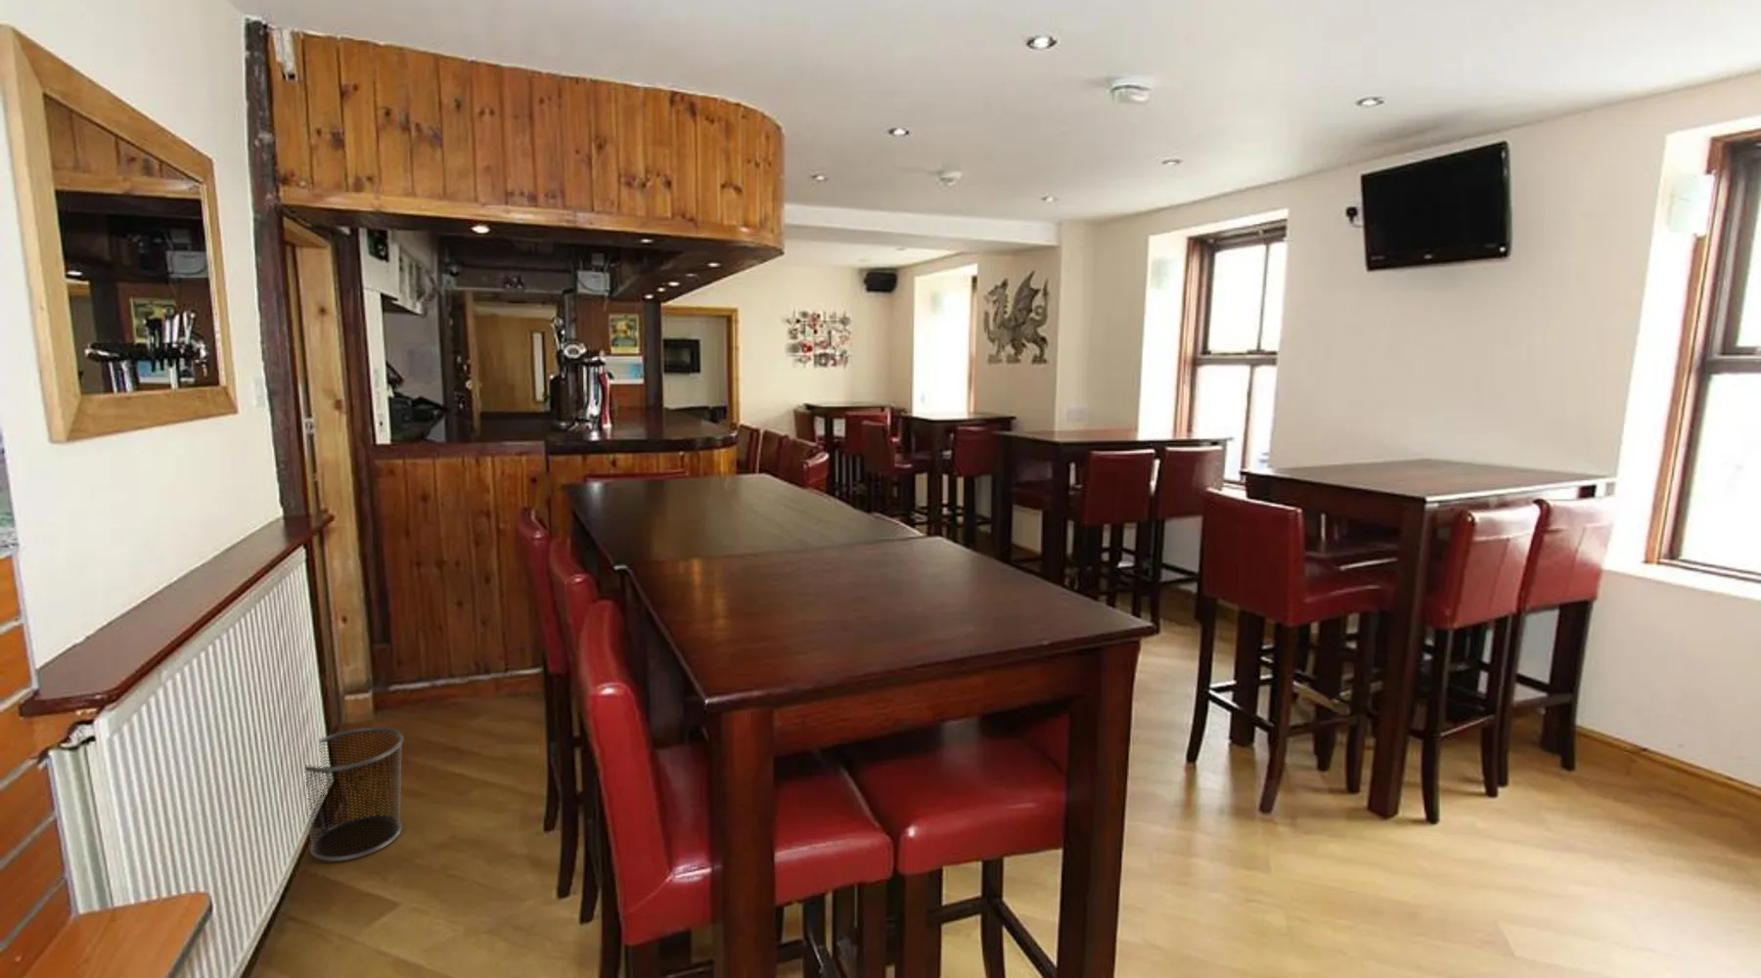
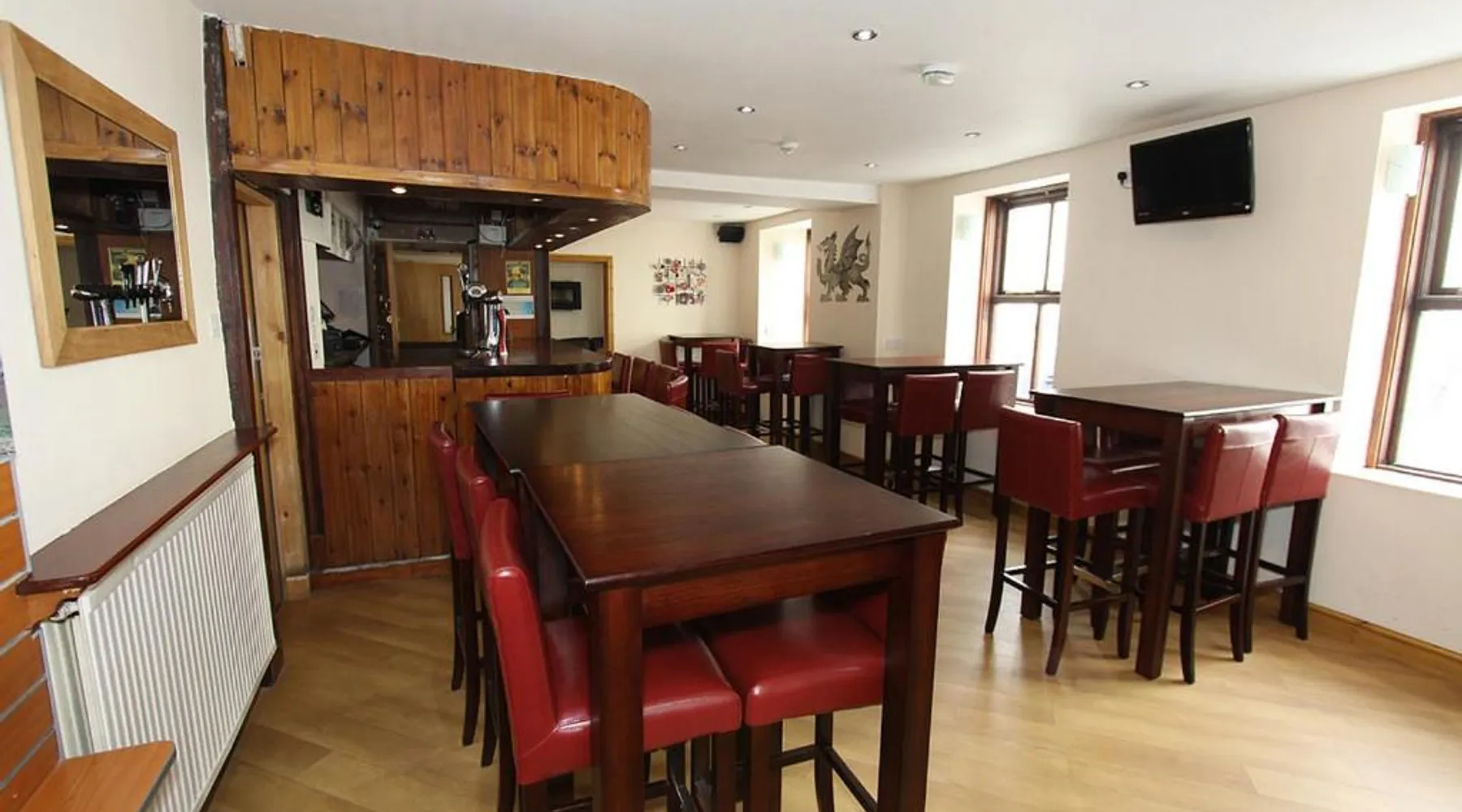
- waste bin (353, 794)
